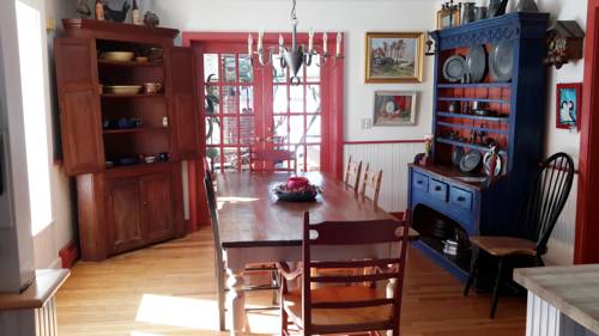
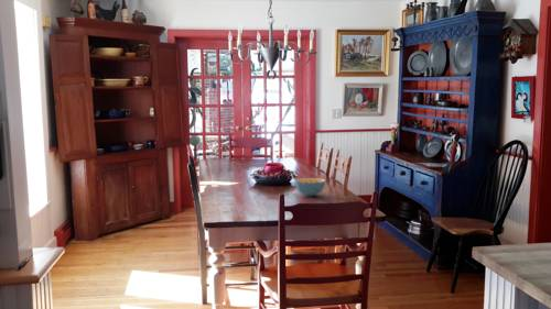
+ cereal bowl (310, 187)
